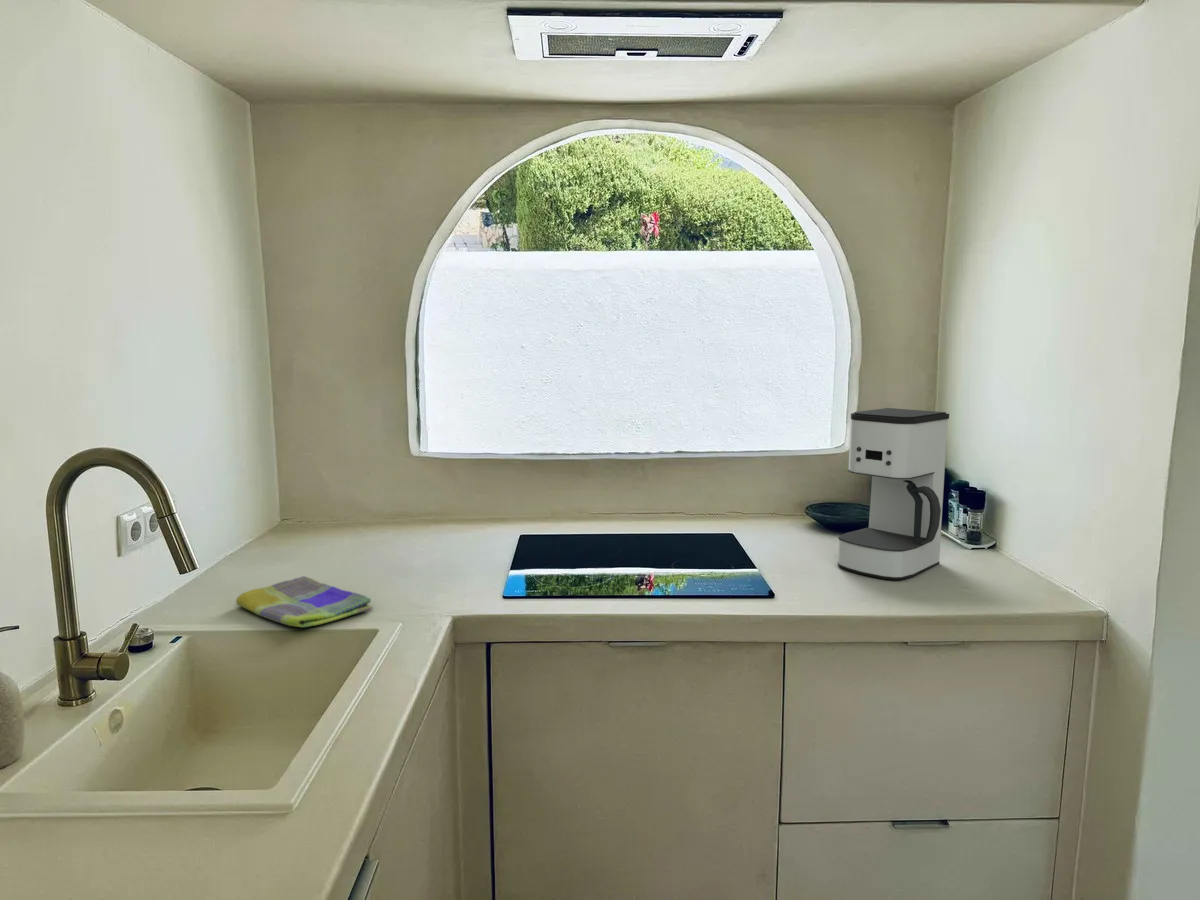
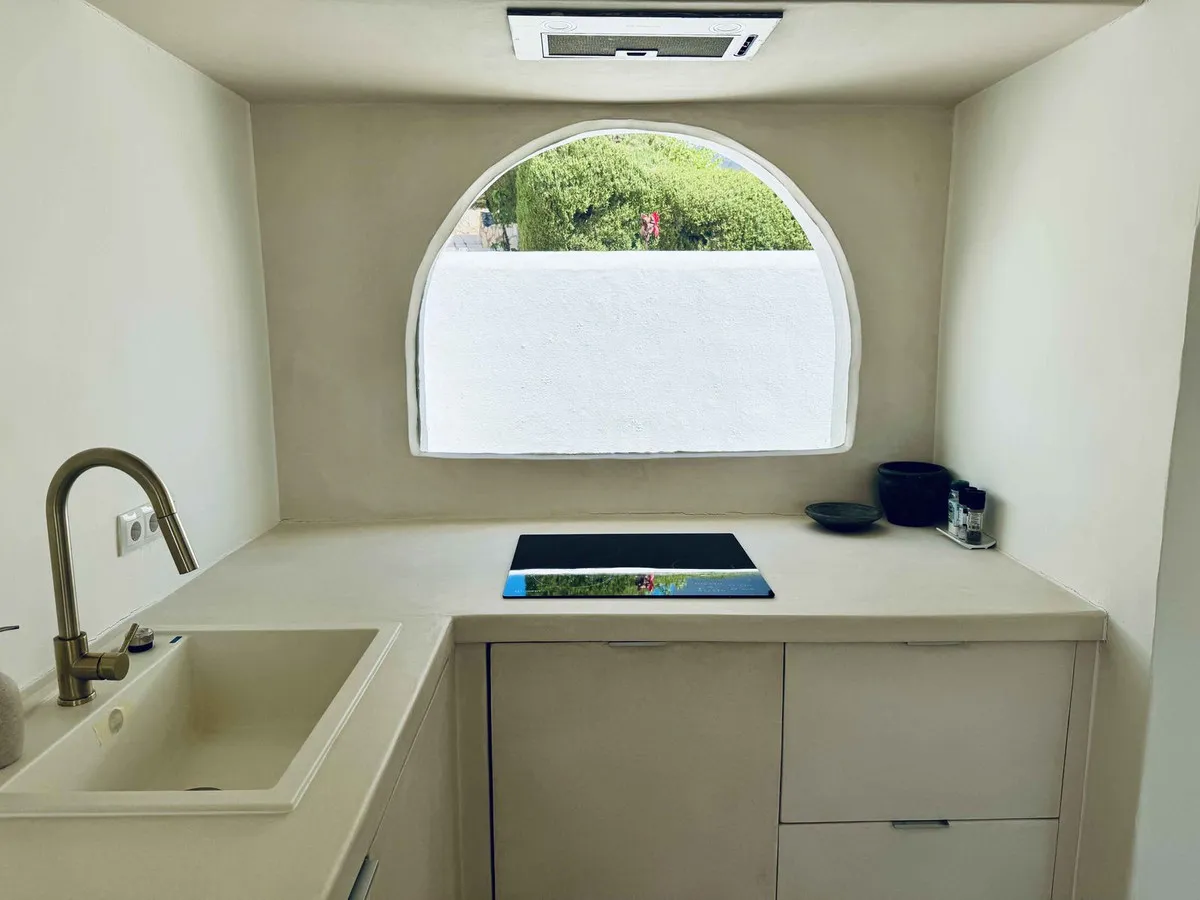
- coffee maker (896, 491)
- dish towel (303, 600)
